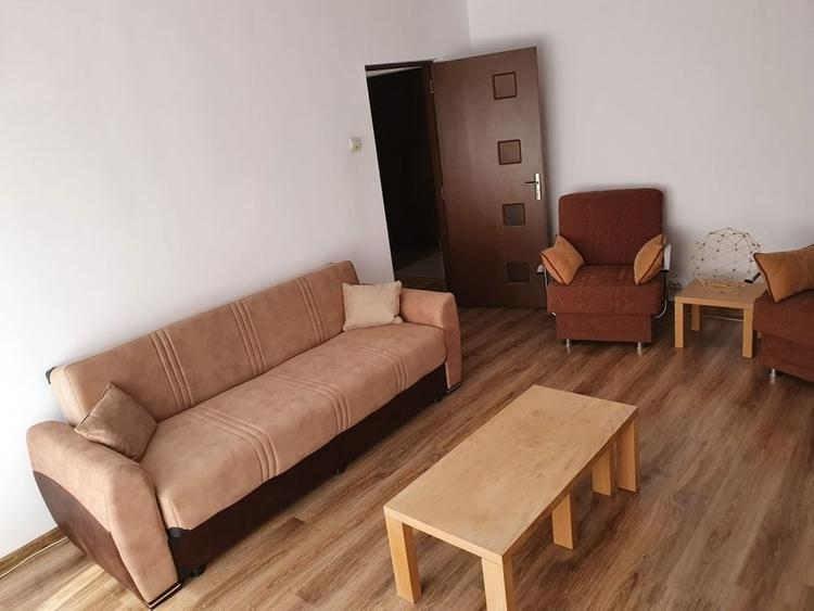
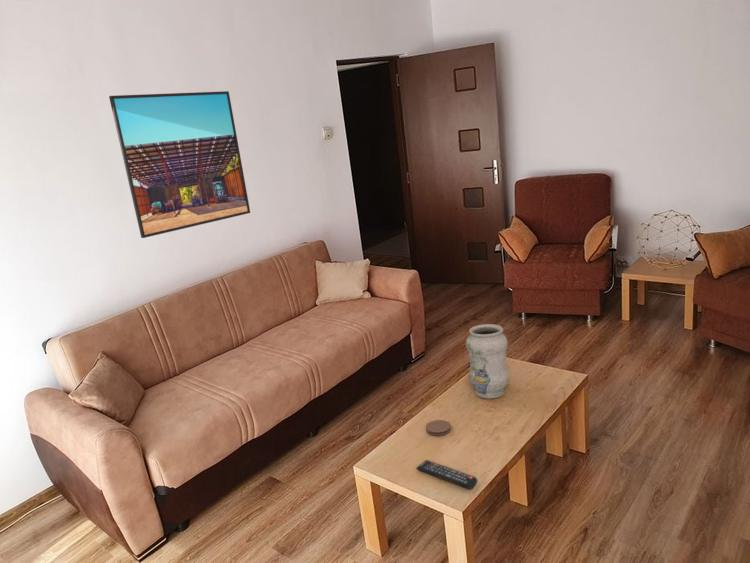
+ vase (487, 361)
+ remote control (446, 474)
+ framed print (187, 160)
+ coaster (438, 427)
